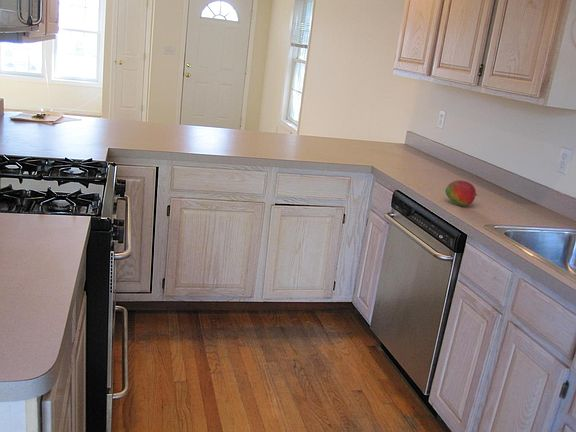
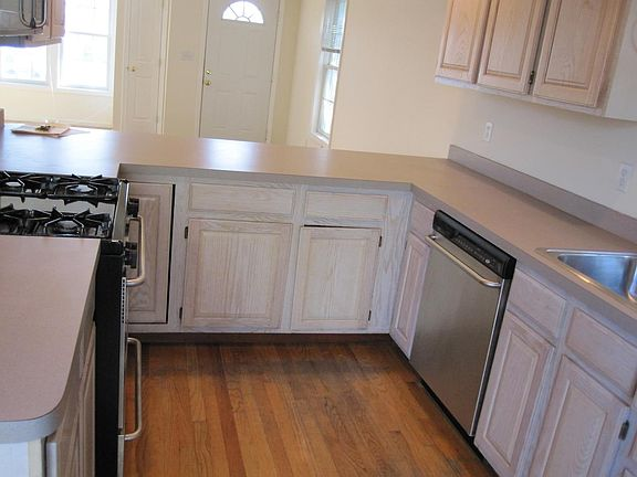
- fruit (461, 192)
